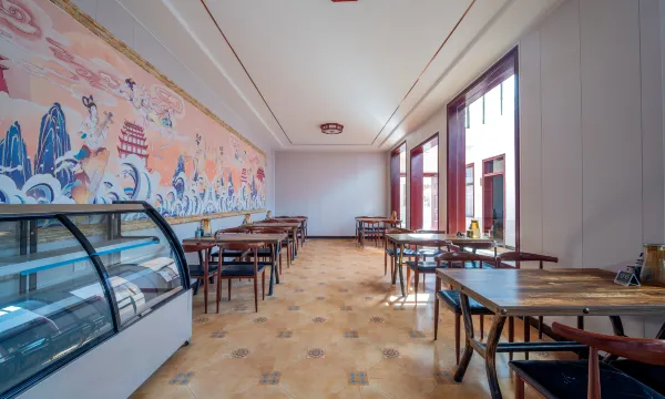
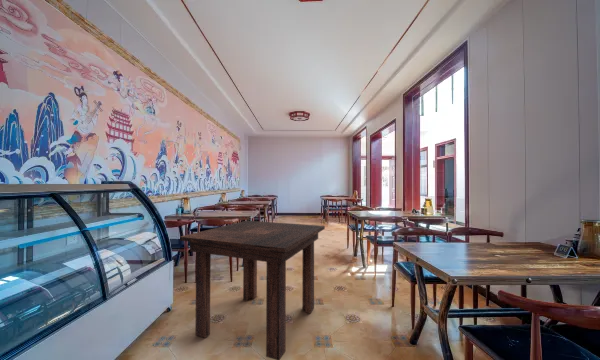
+ dining table (256, 275)
